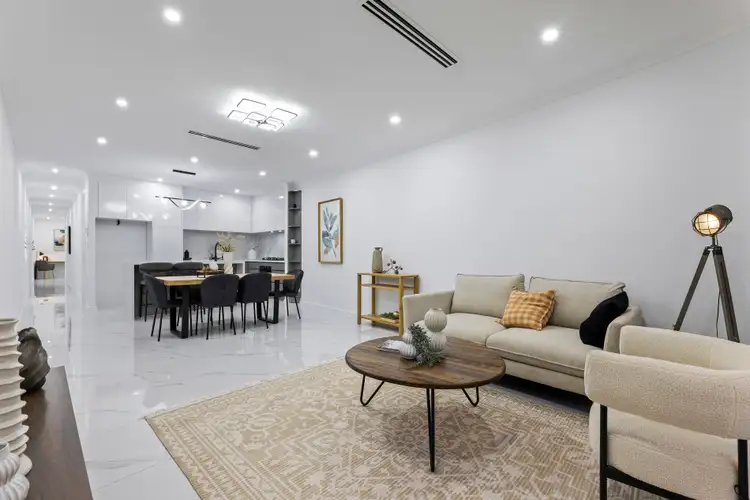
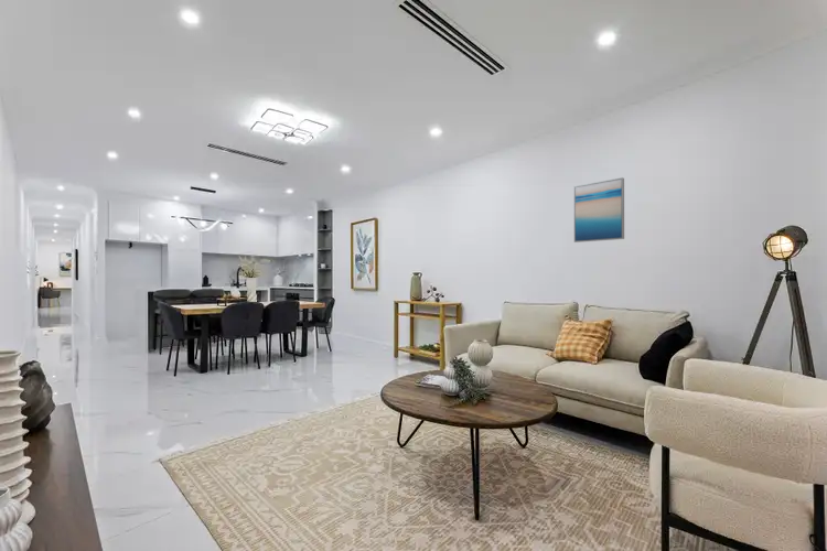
+ wall art (598, 212)
